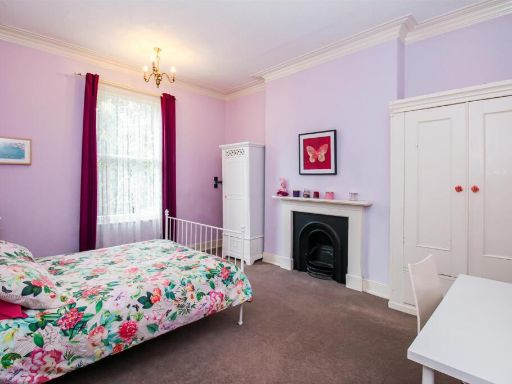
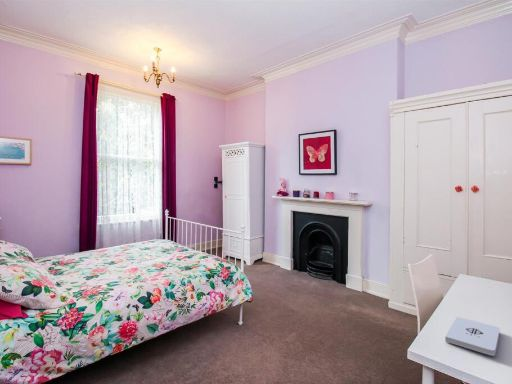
+ notepad (473, 334)
